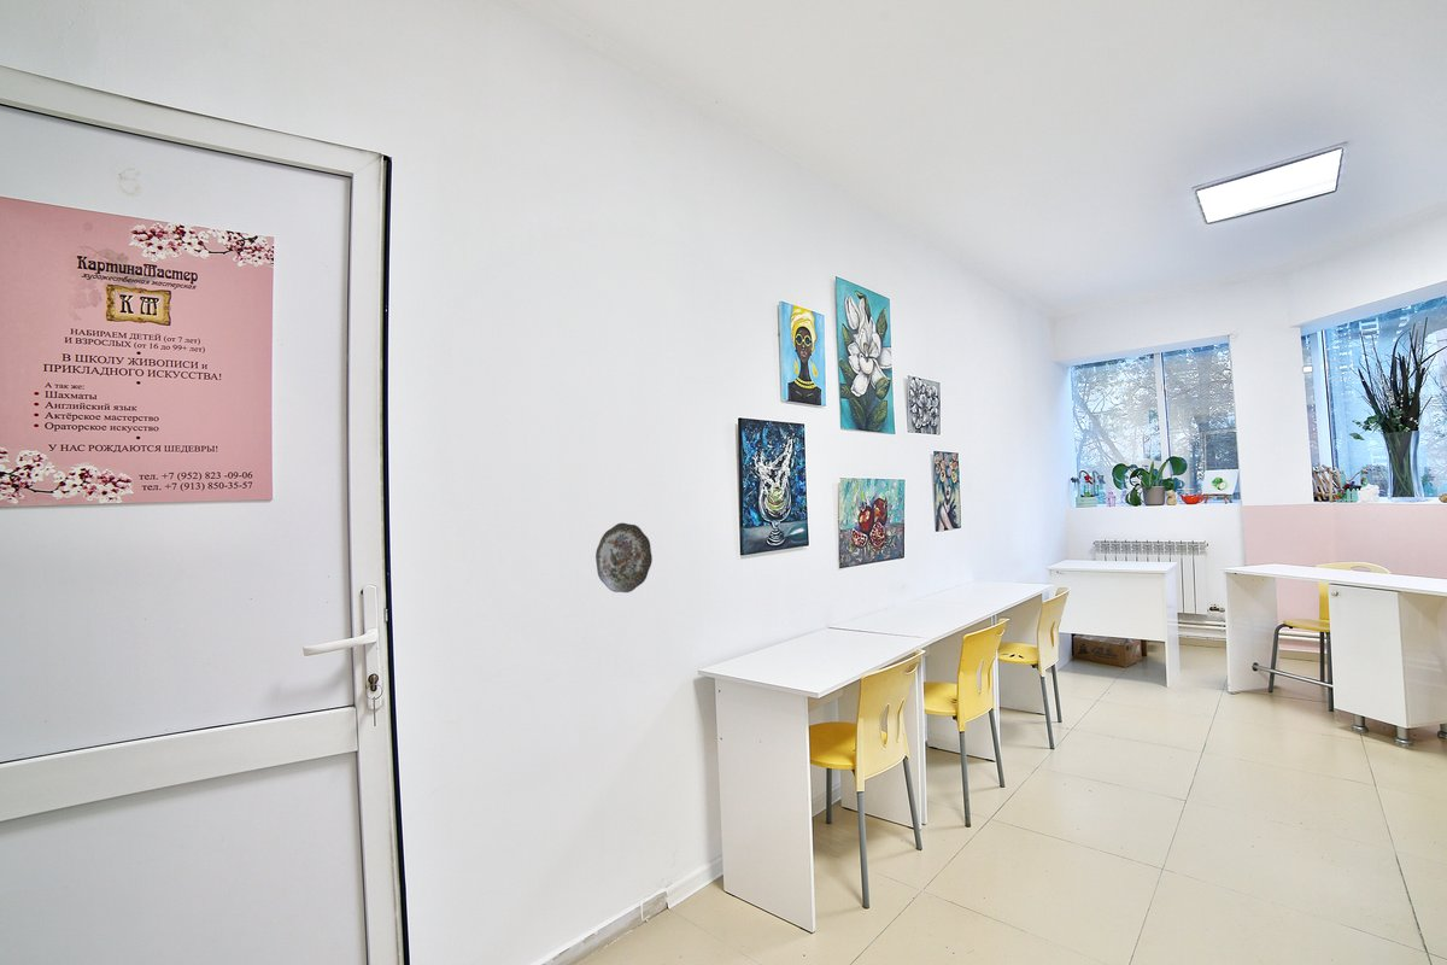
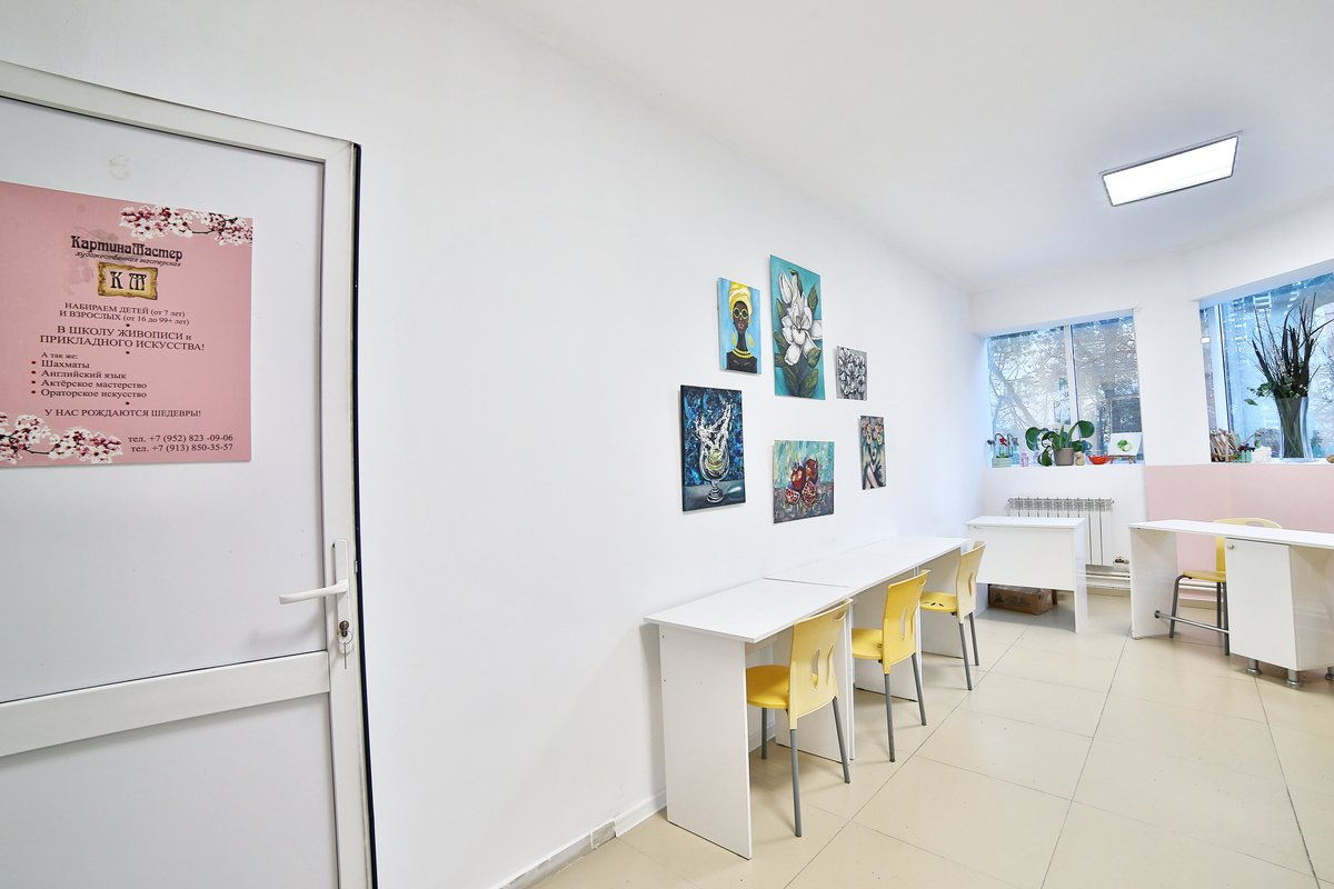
- decorative plate (622, 557)
